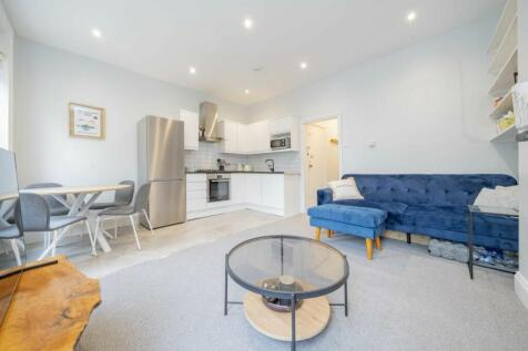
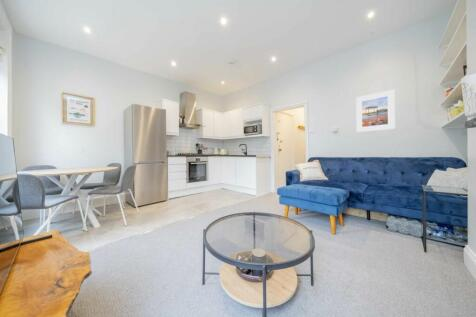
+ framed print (374, 112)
